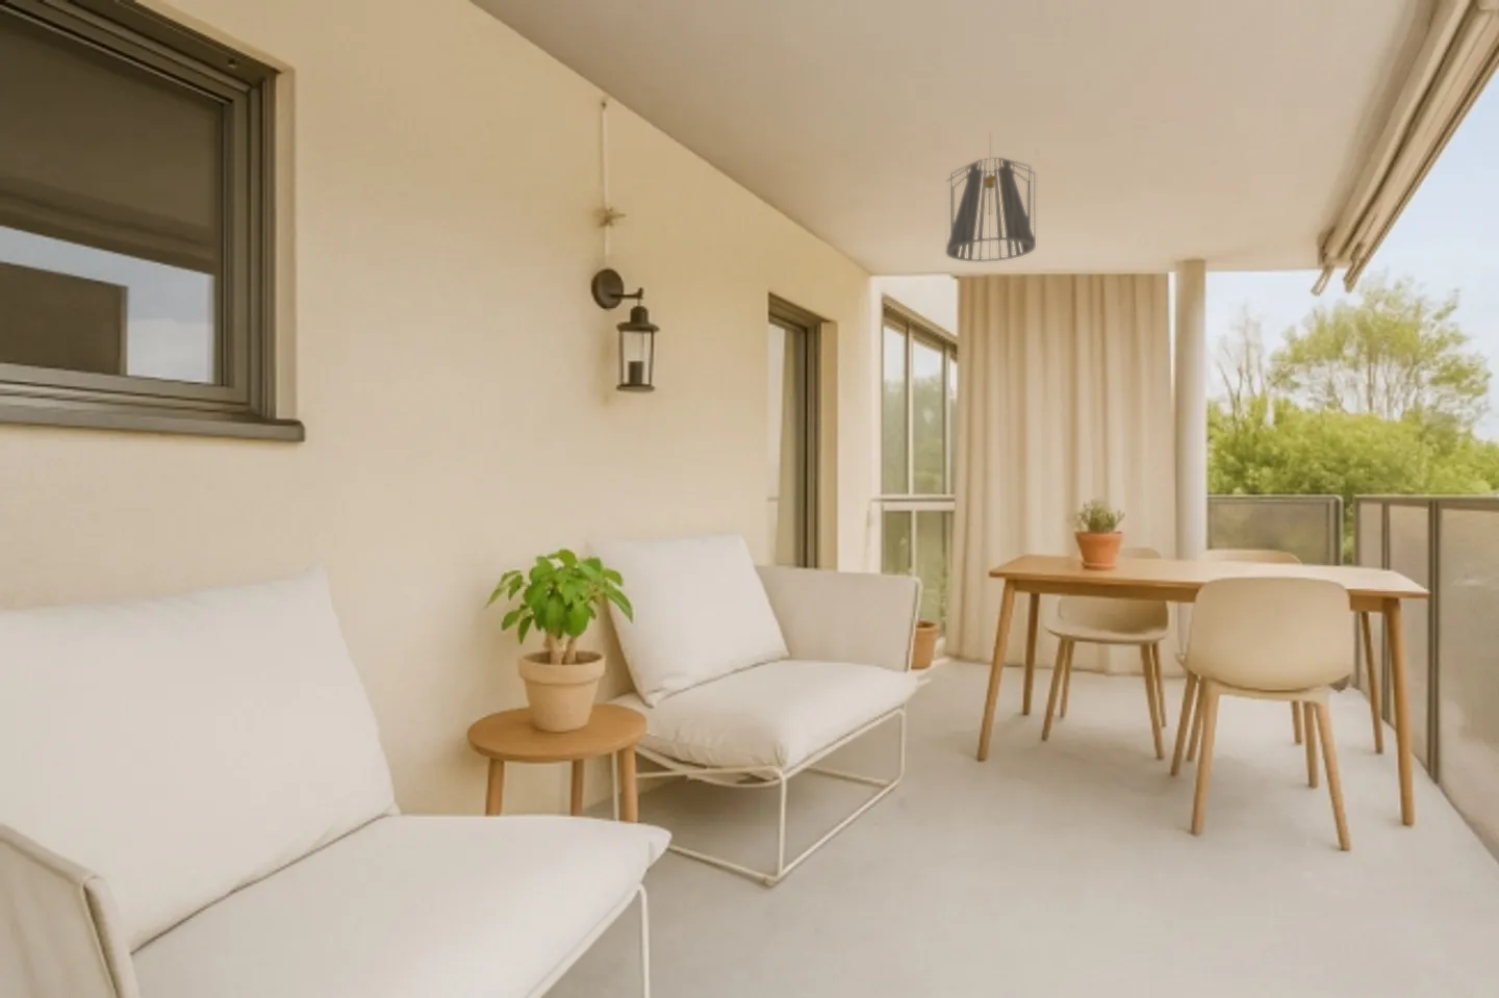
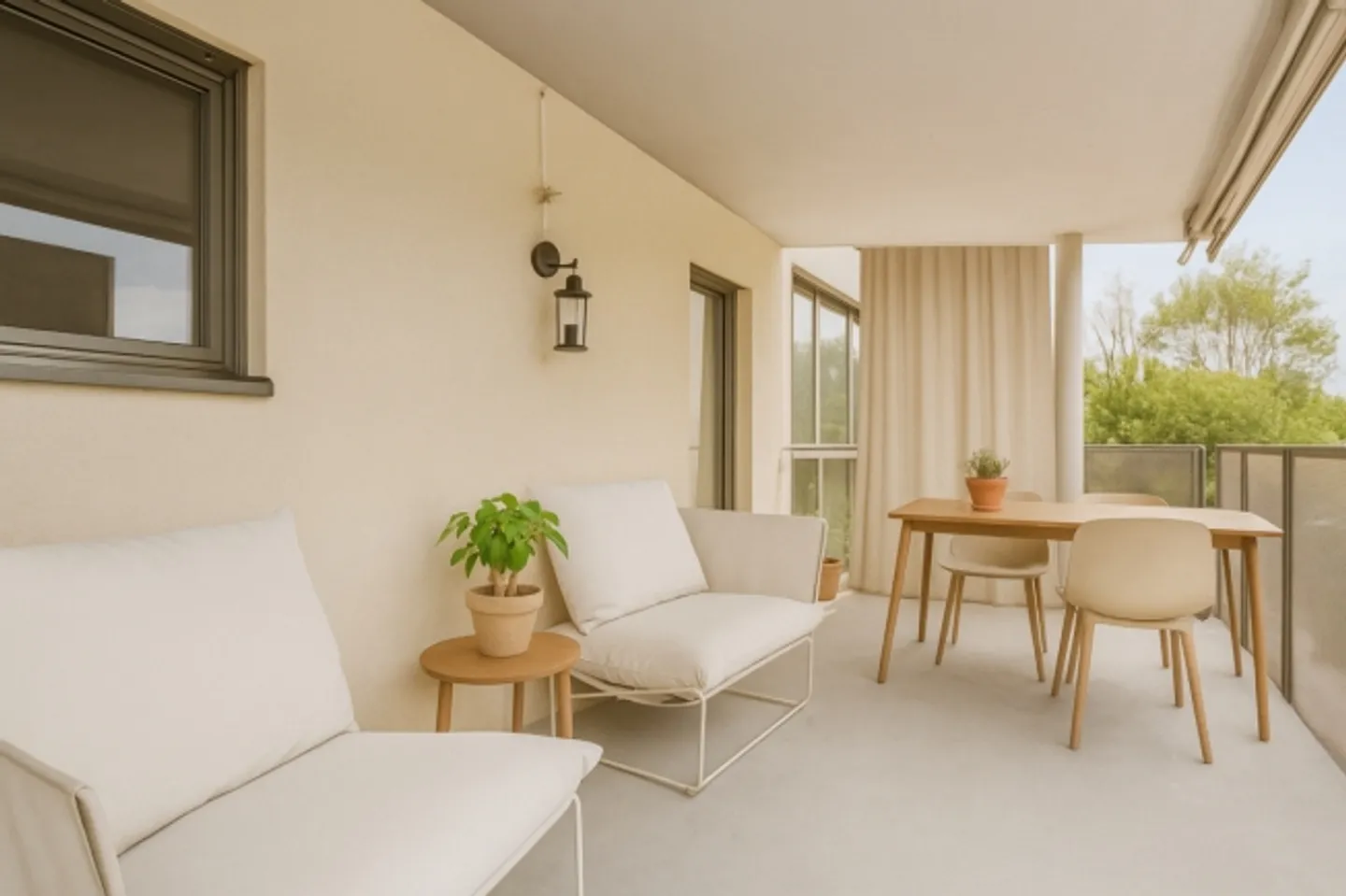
- pendant light (990, 192)
